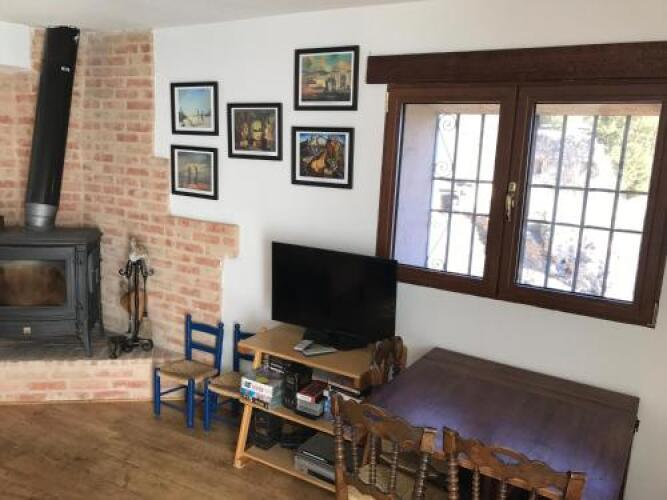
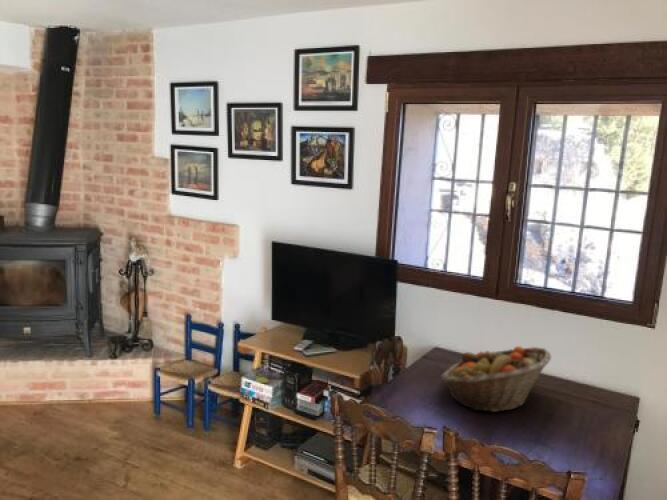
+ fruit basket (495, 373)
